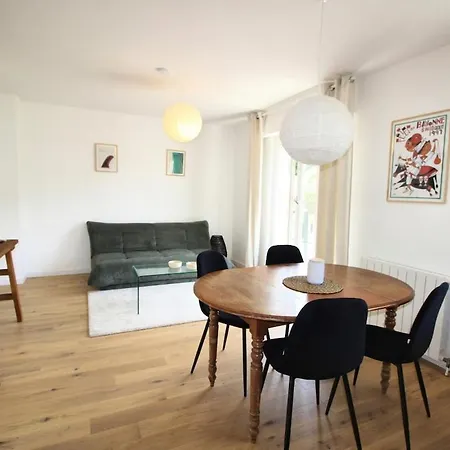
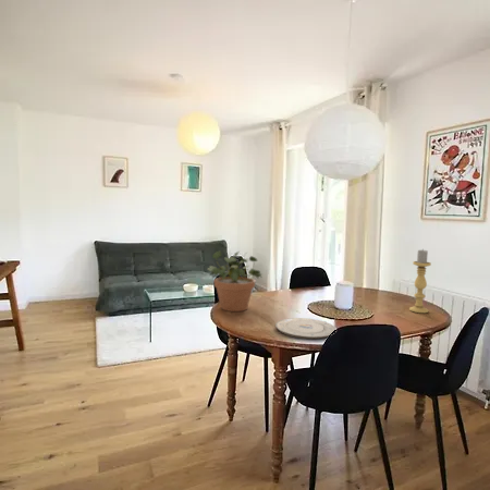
+ candle holder (420, 280)
+ plate (305, 328)
+ potted plant (238, 281)
